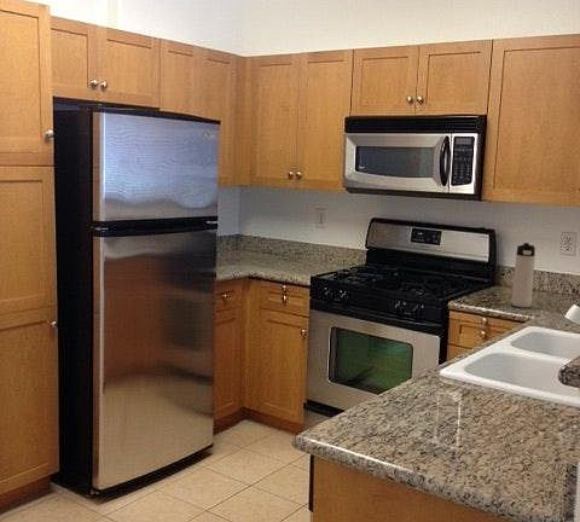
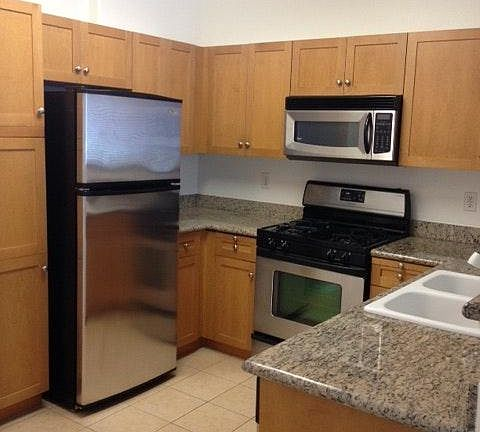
- thermos bottle (523, 274)
